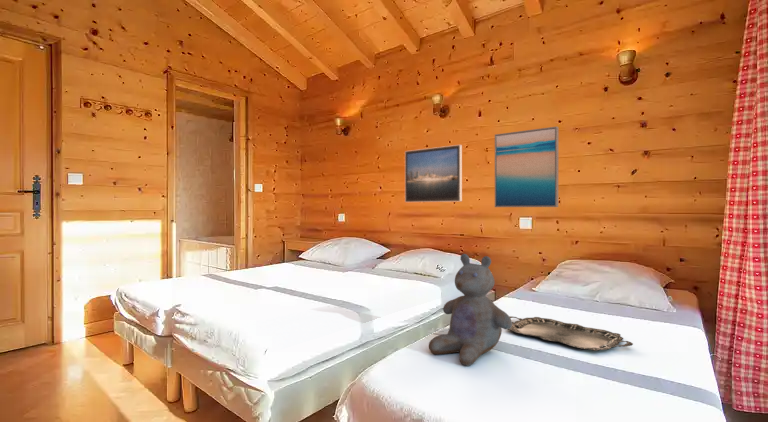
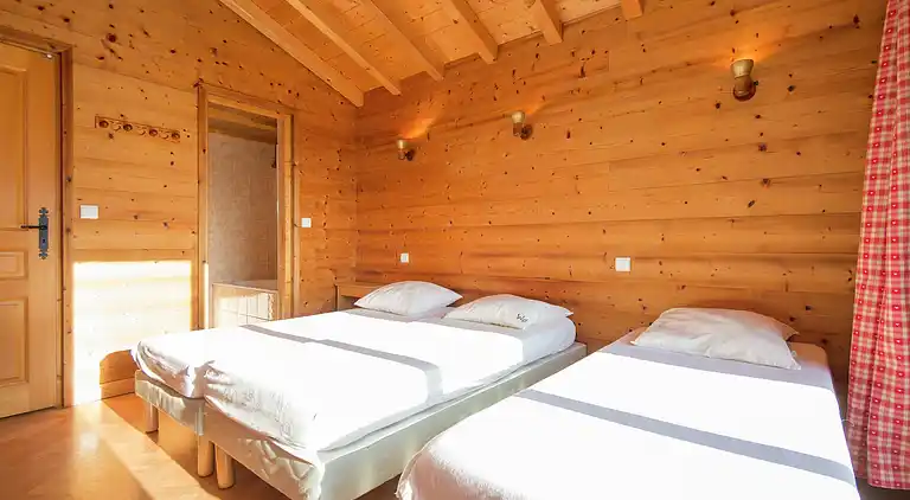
- serving tray (562, 331)
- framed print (432, 175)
- wall art (525, 169)
- stuffed bear (466, 305)
